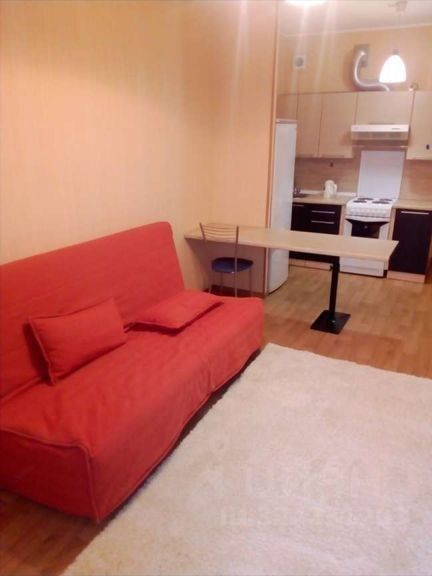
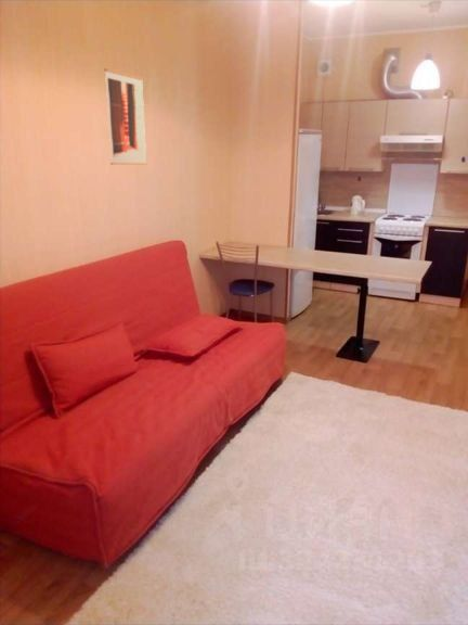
+ wall art (127, 120)
